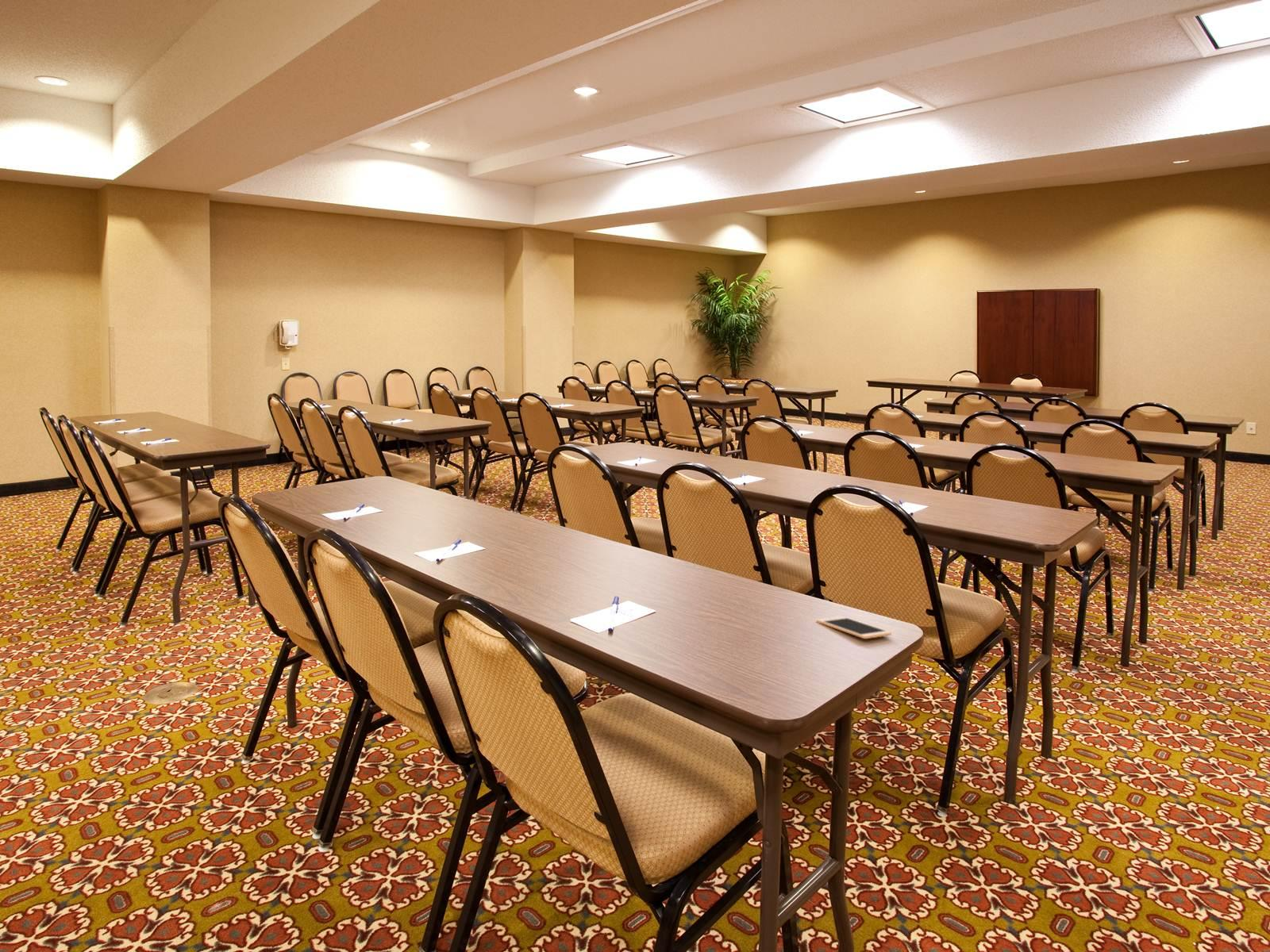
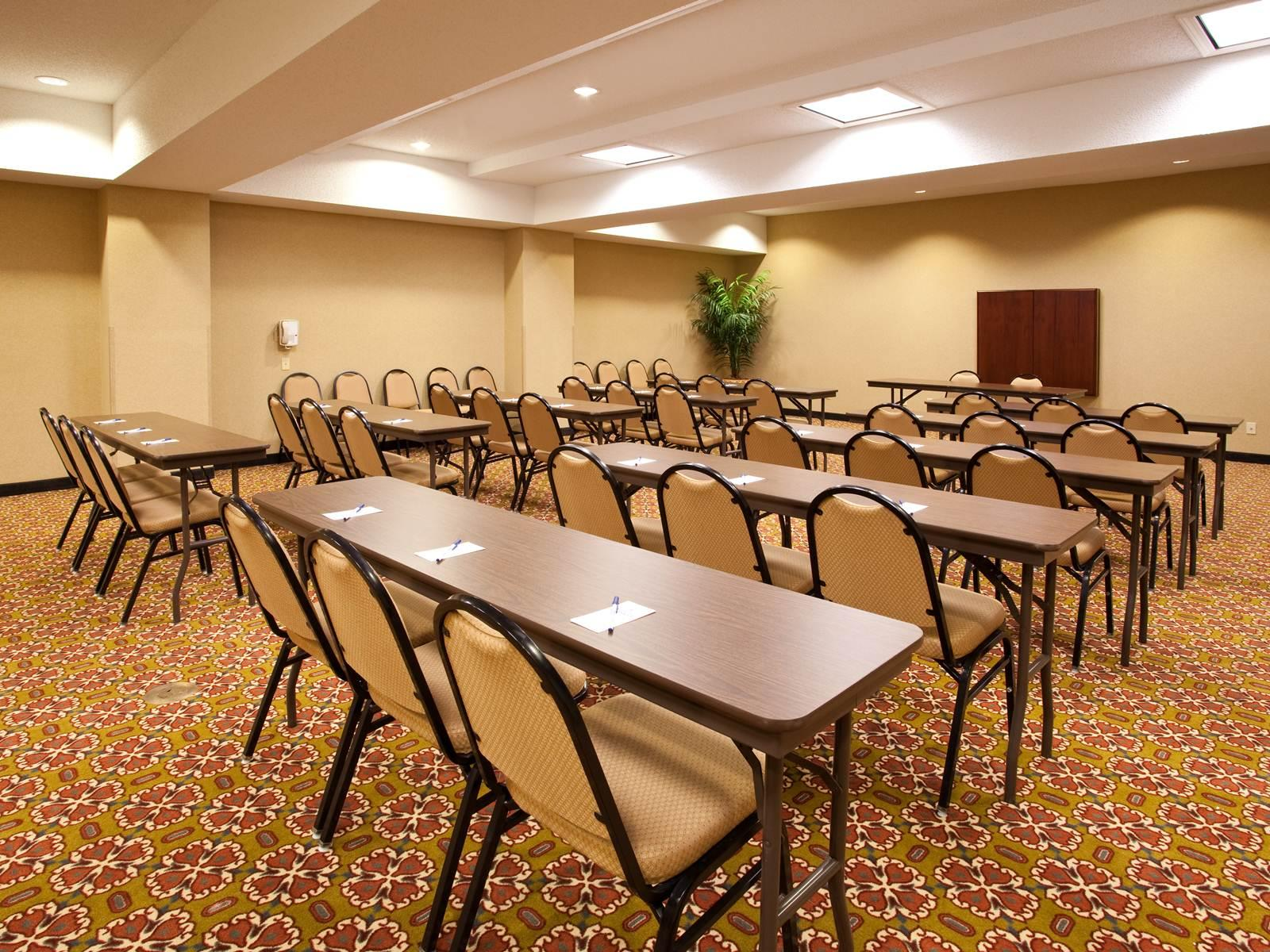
- cell phone (852, 627)
